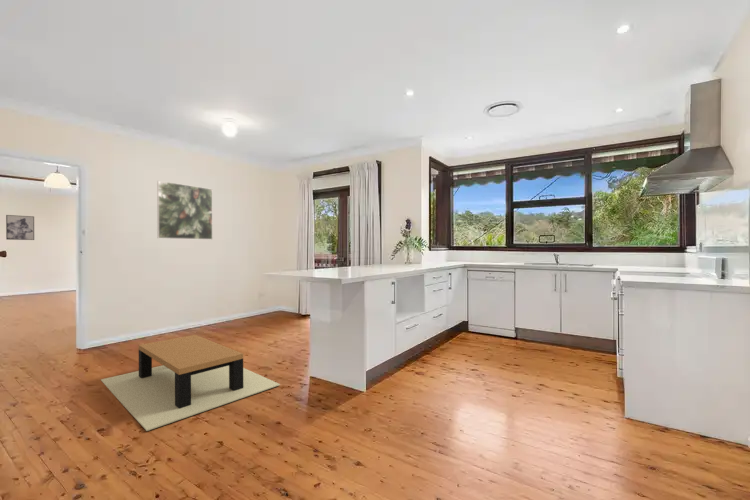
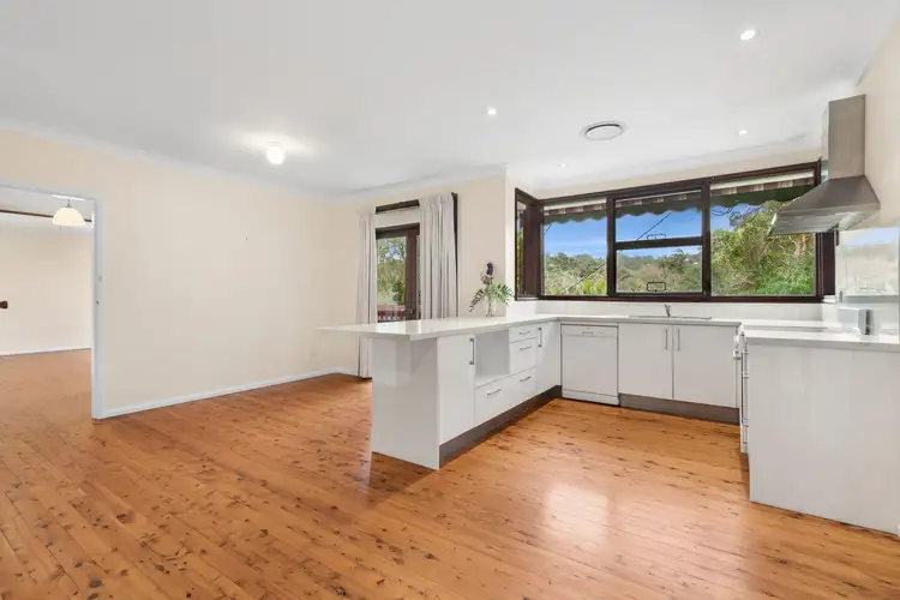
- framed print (186, 212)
- wall art (20, 227)
- coffee table (188, 365)
